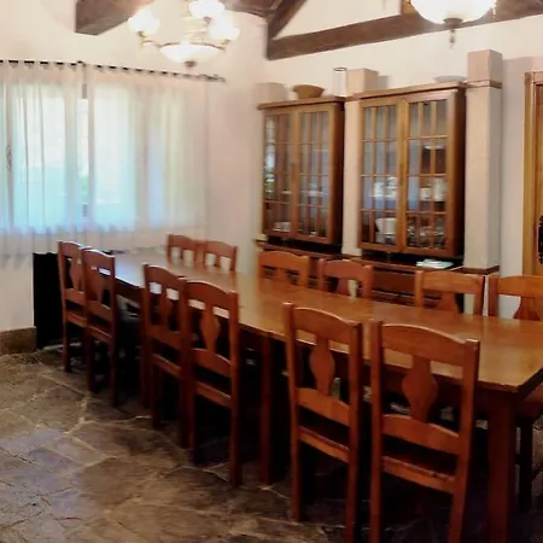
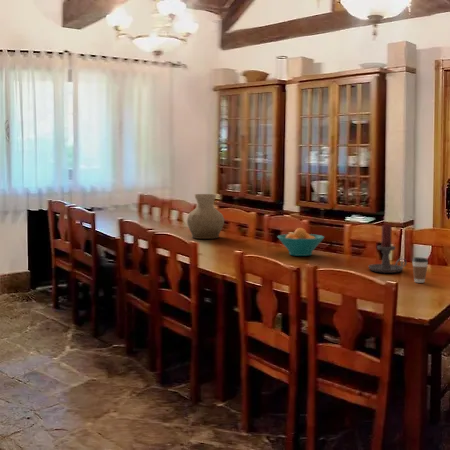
+ fruit bowl (300, 241)
+ candle holder (390, 246)
+ vase (205, 215)
+ coffee cup (419, 269)
